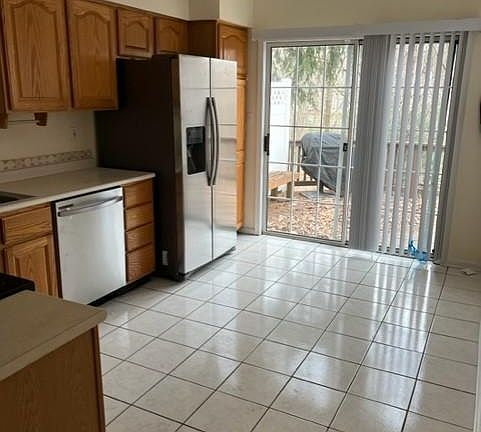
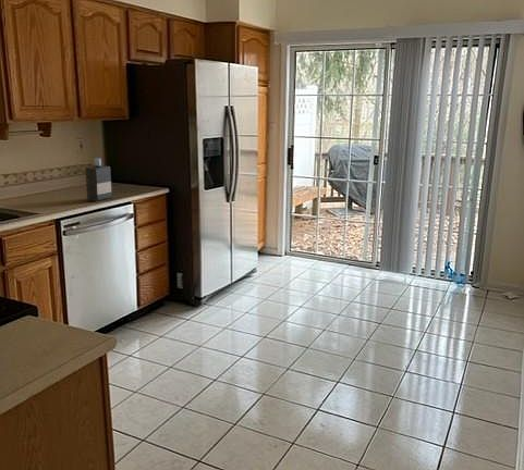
+ bottle (98, 178)
